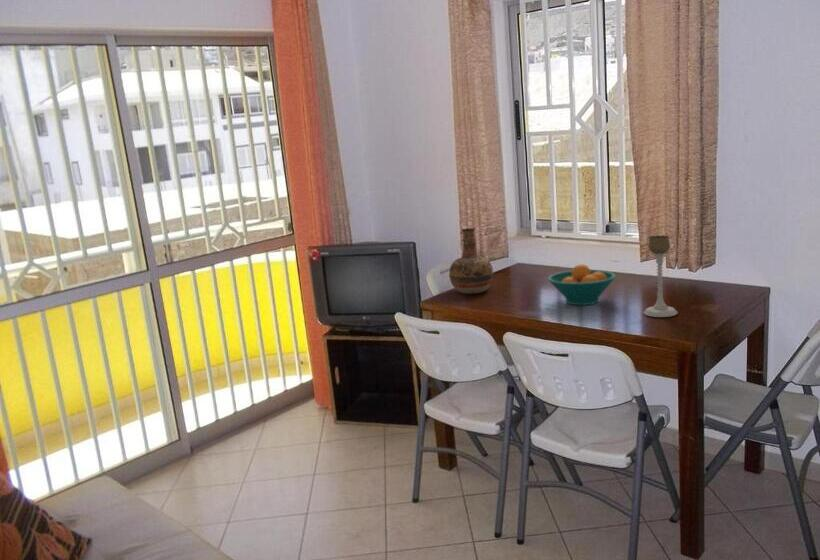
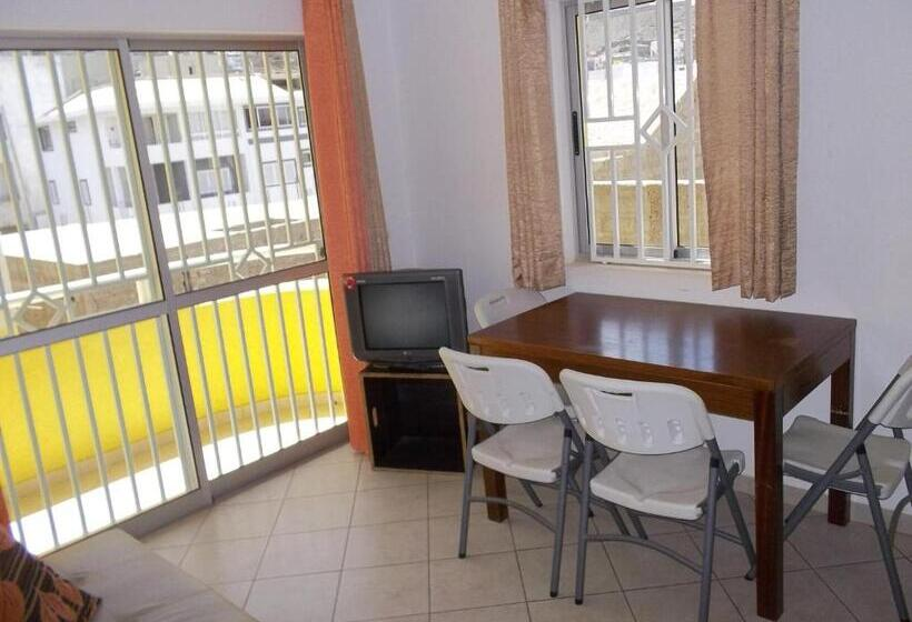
- candle holder (659, 275)
- fruit bowl (581, 283)
- vase (470, 260)
